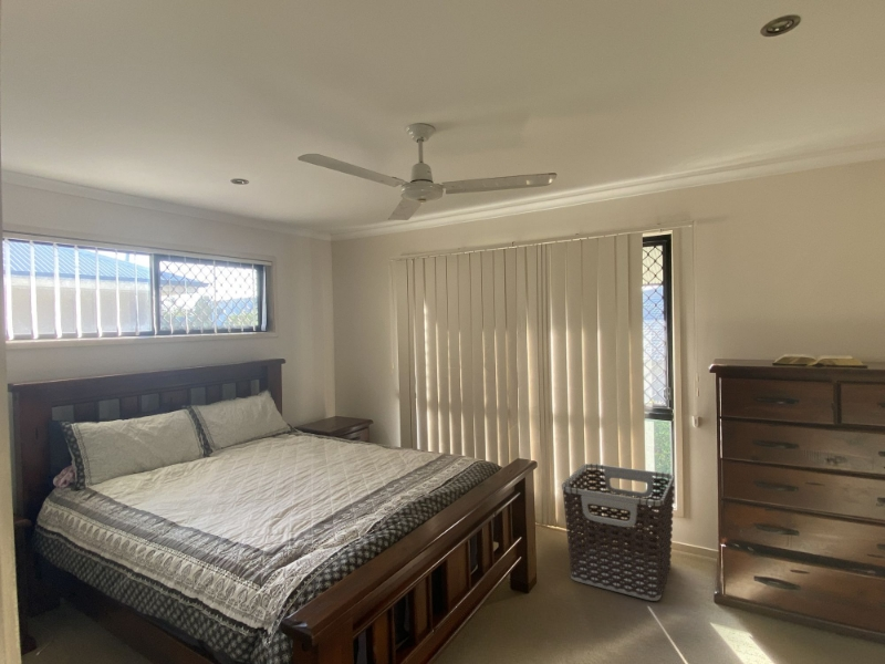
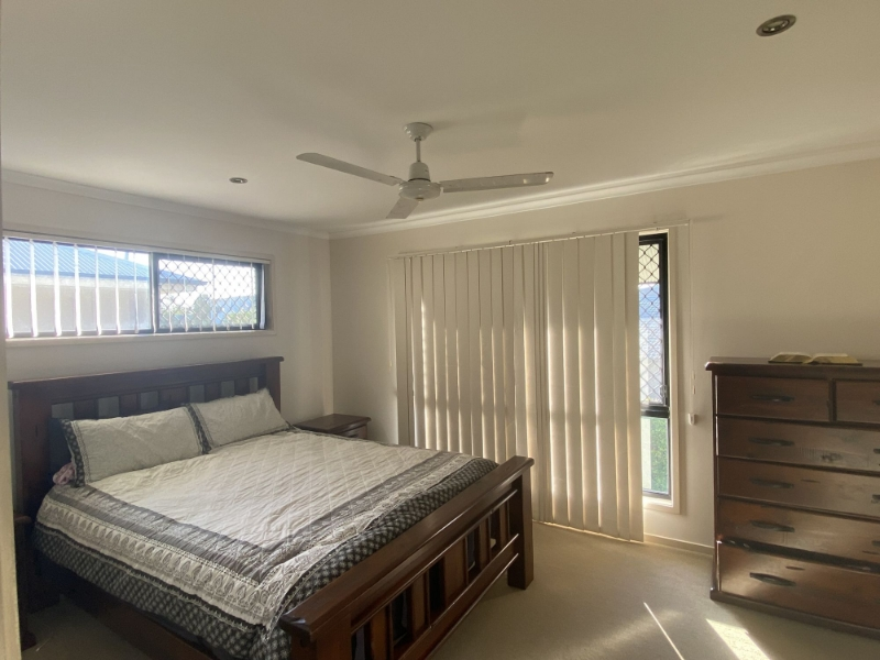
- clothes hamper (620, 525)
